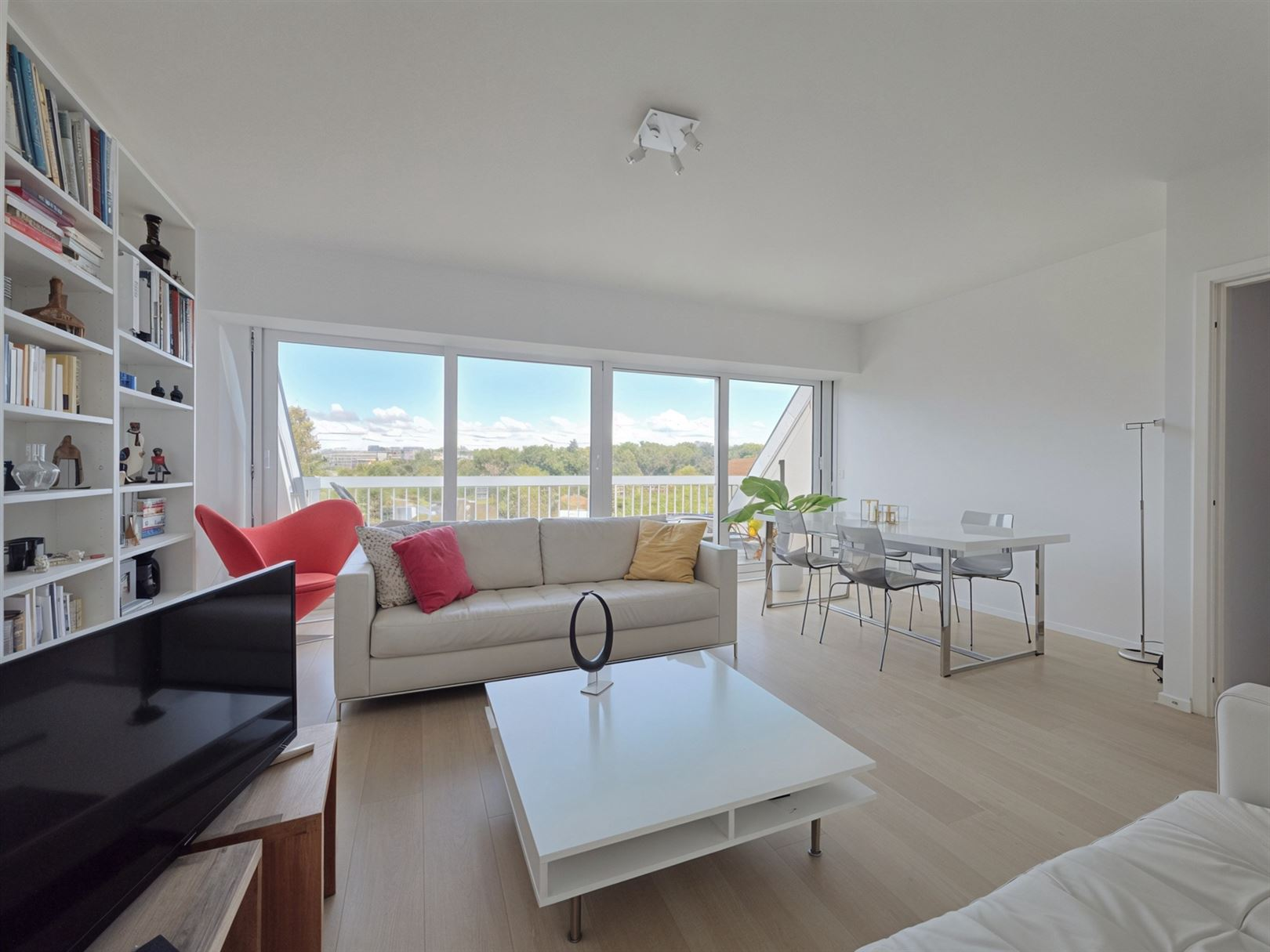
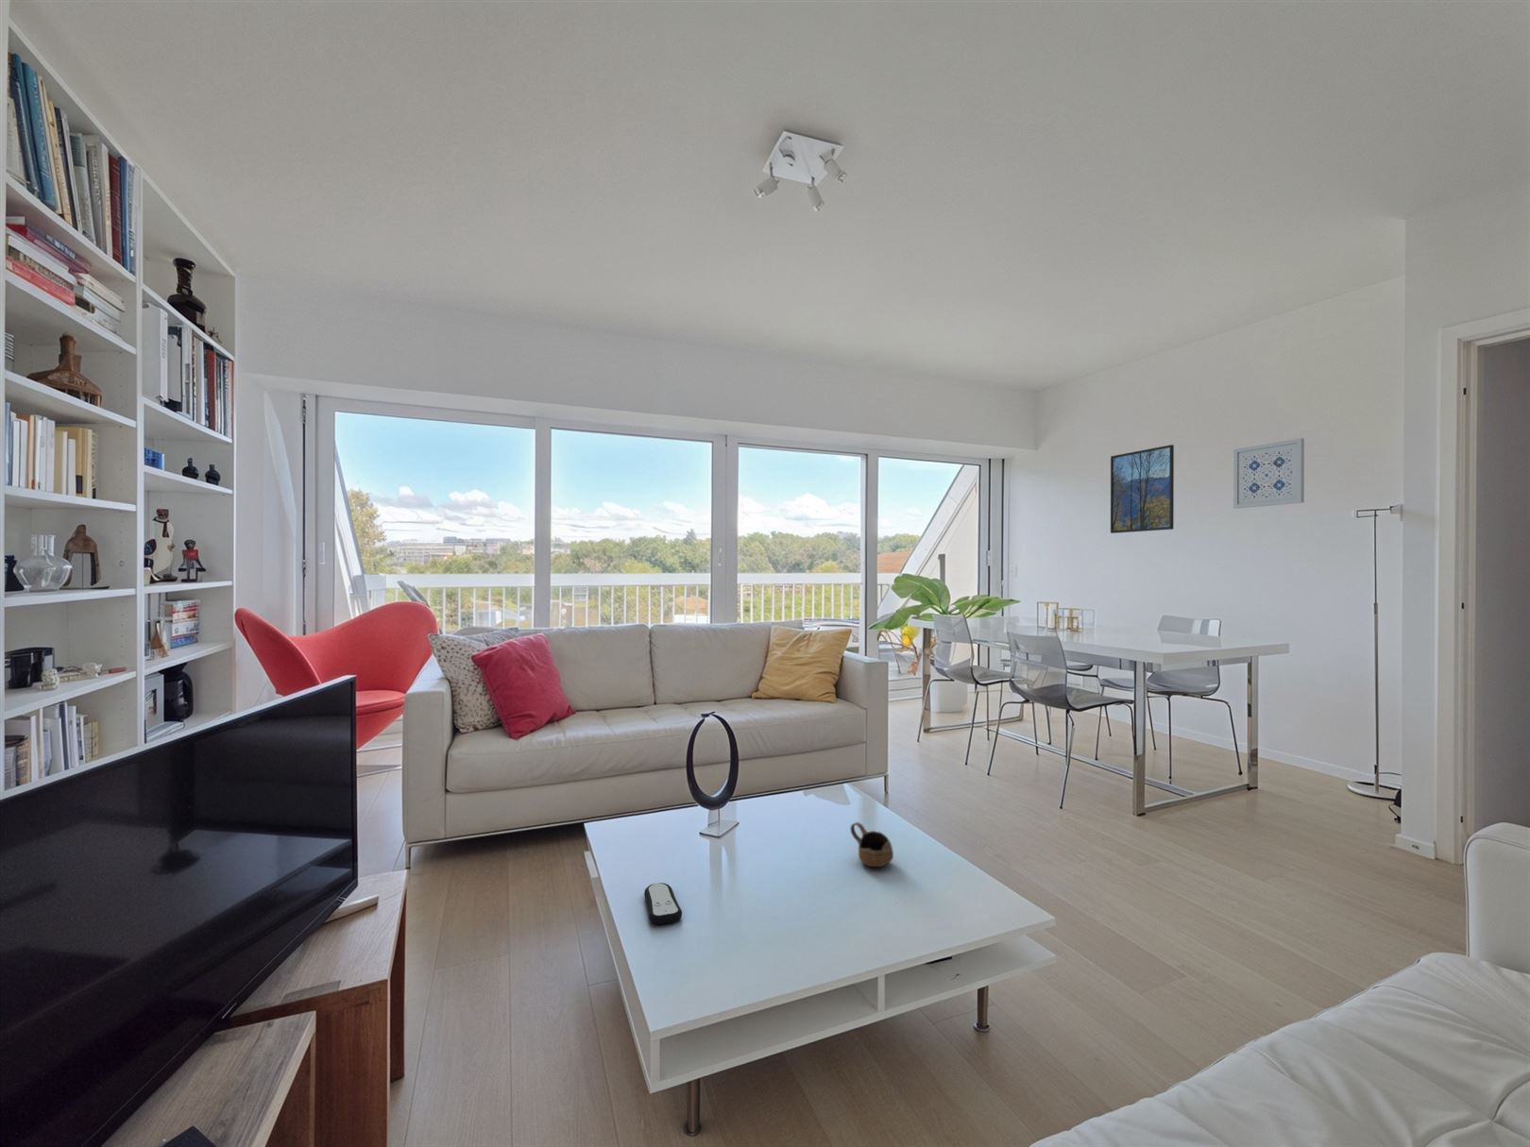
+ cup (872, 843)
+ remote control (661, 901)
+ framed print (1140, 490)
+ wall art (1266, 475)
